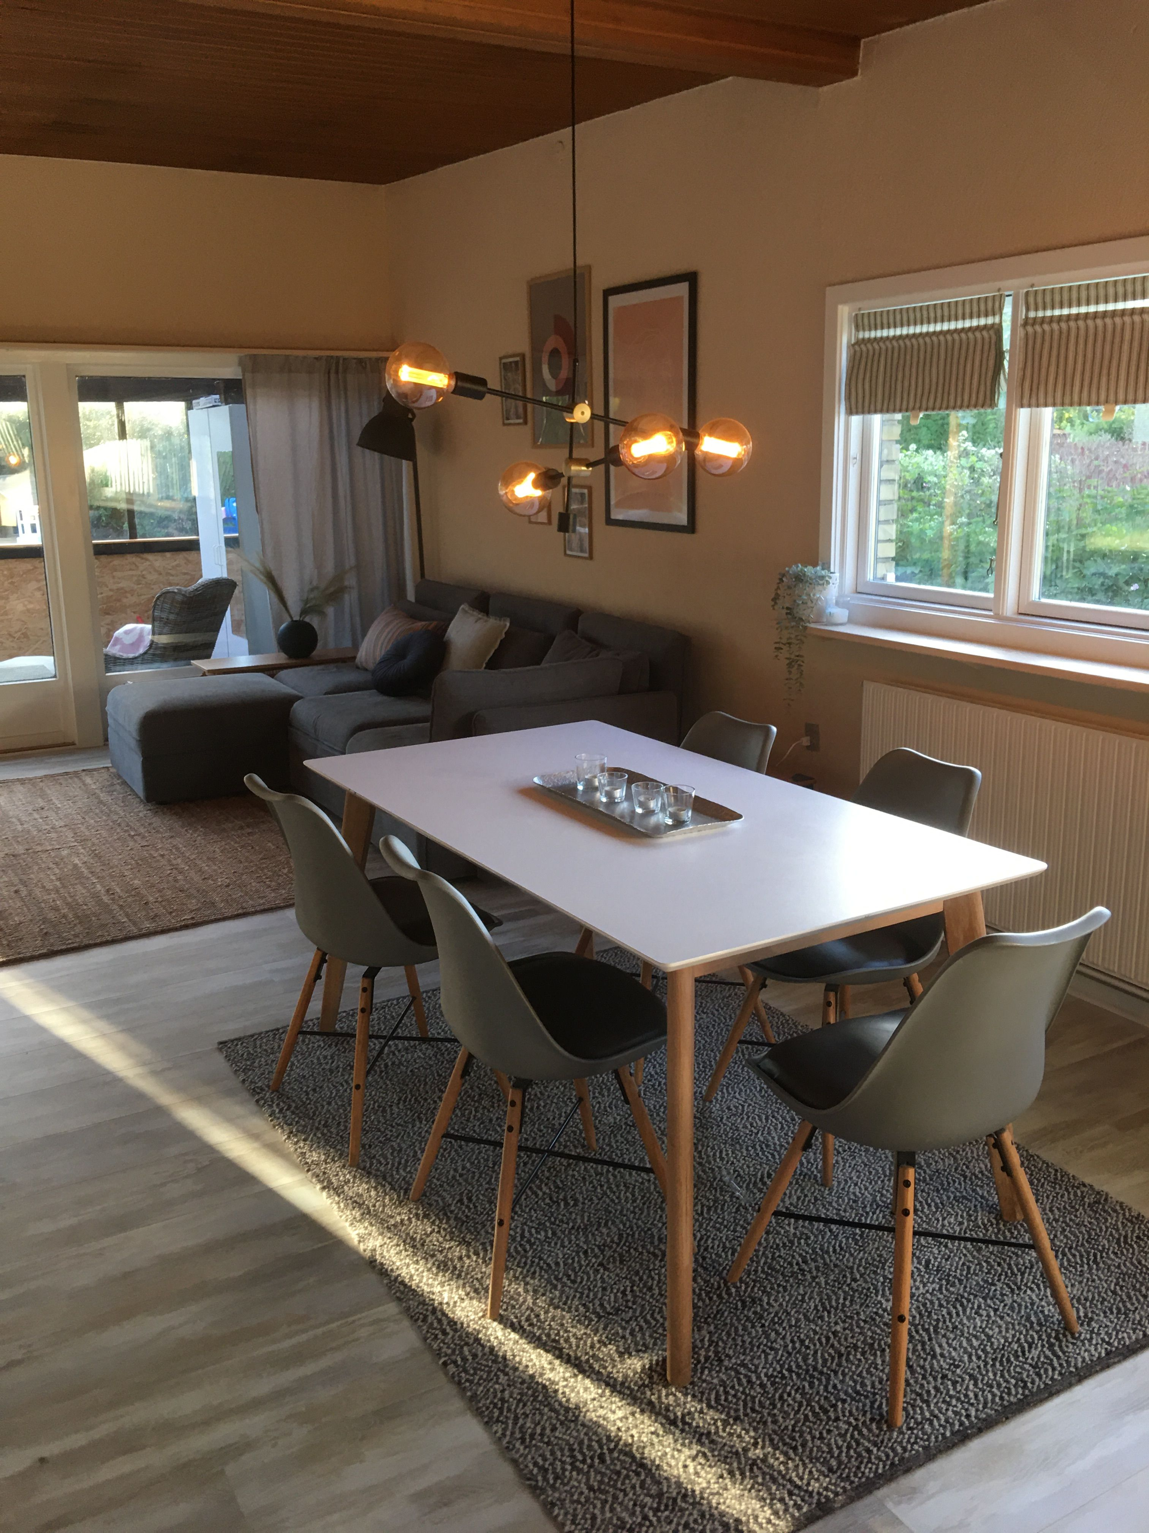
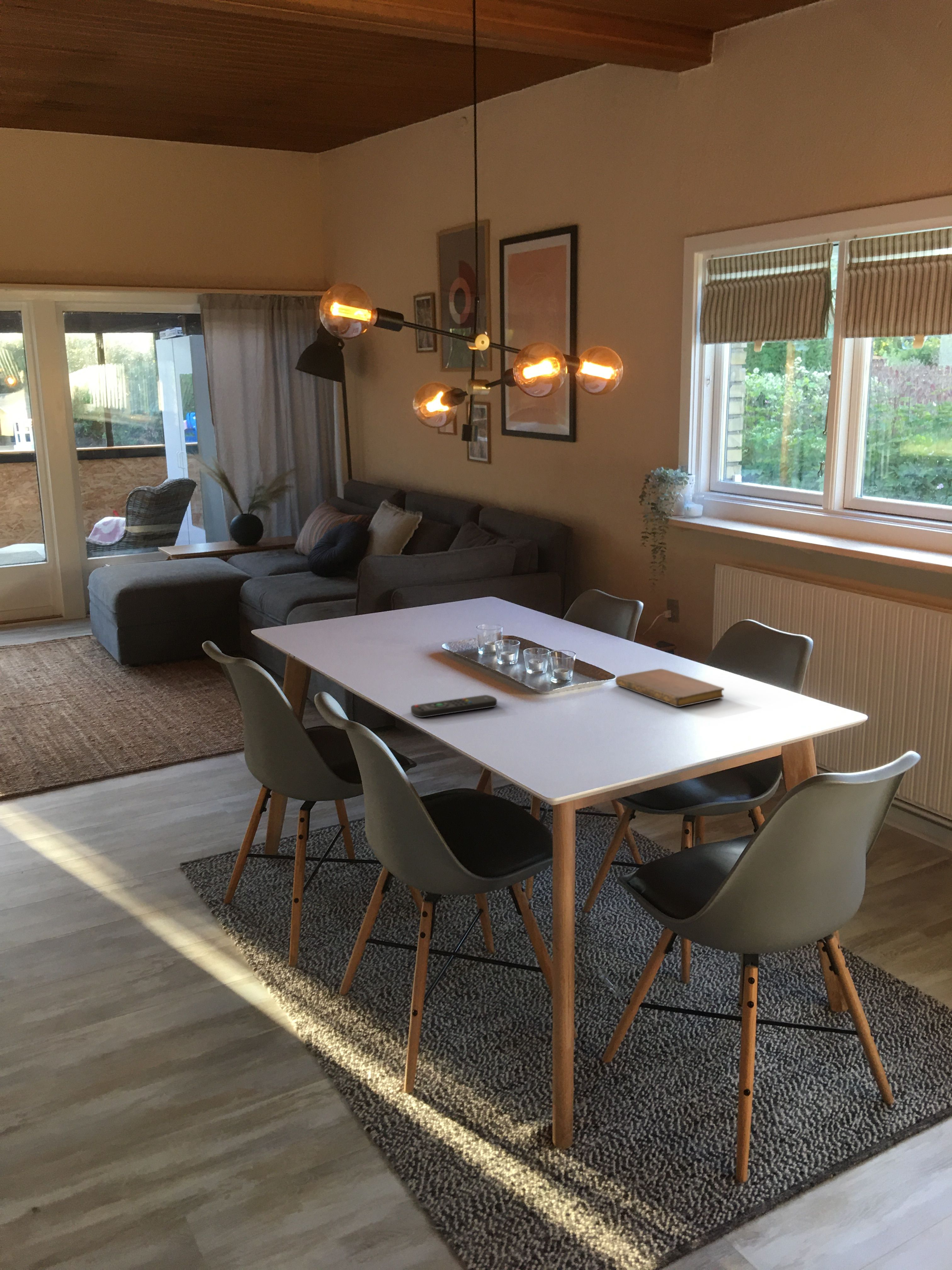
+ notebook (669, 687)
+ remote control (454, 705)
